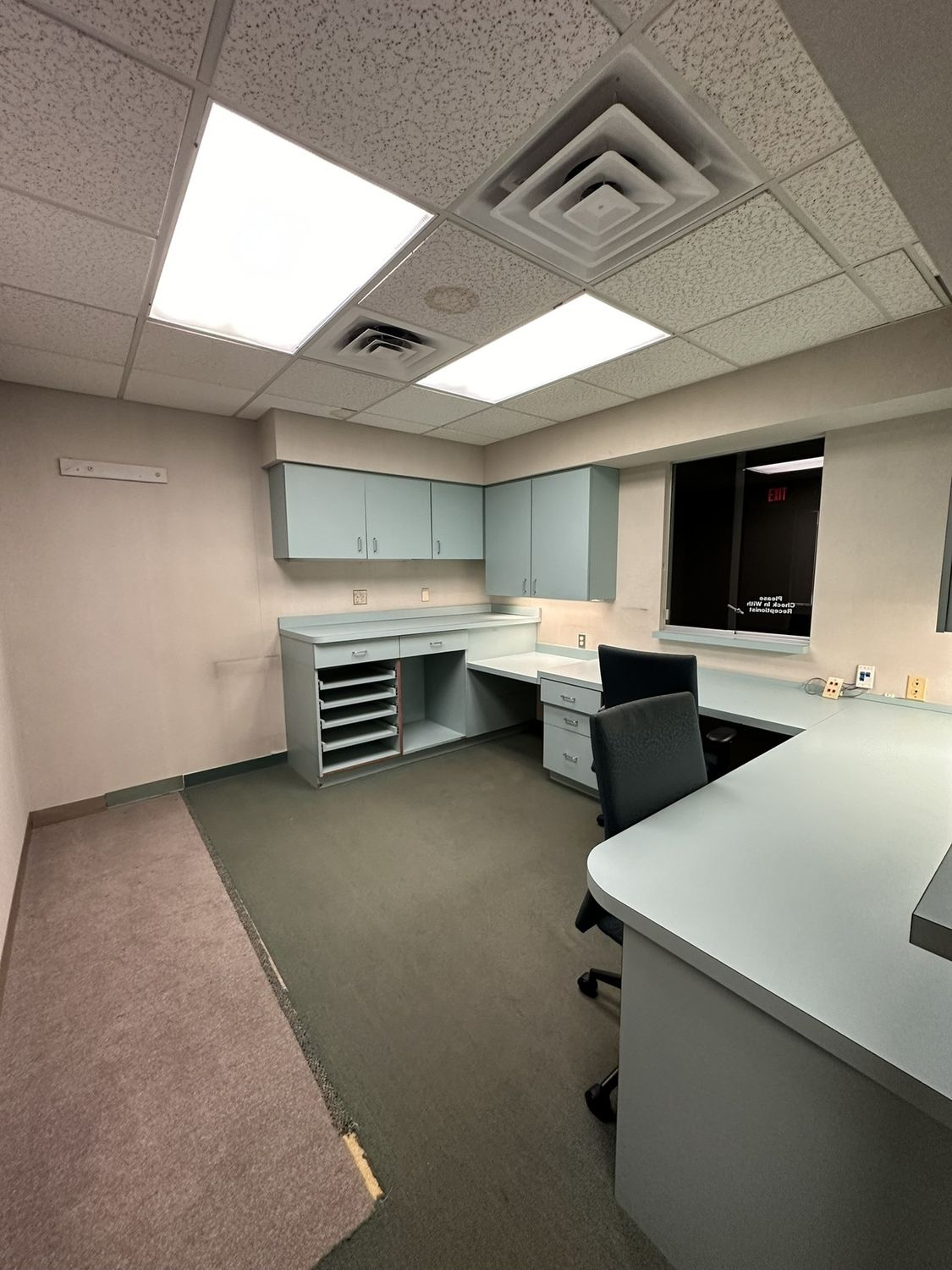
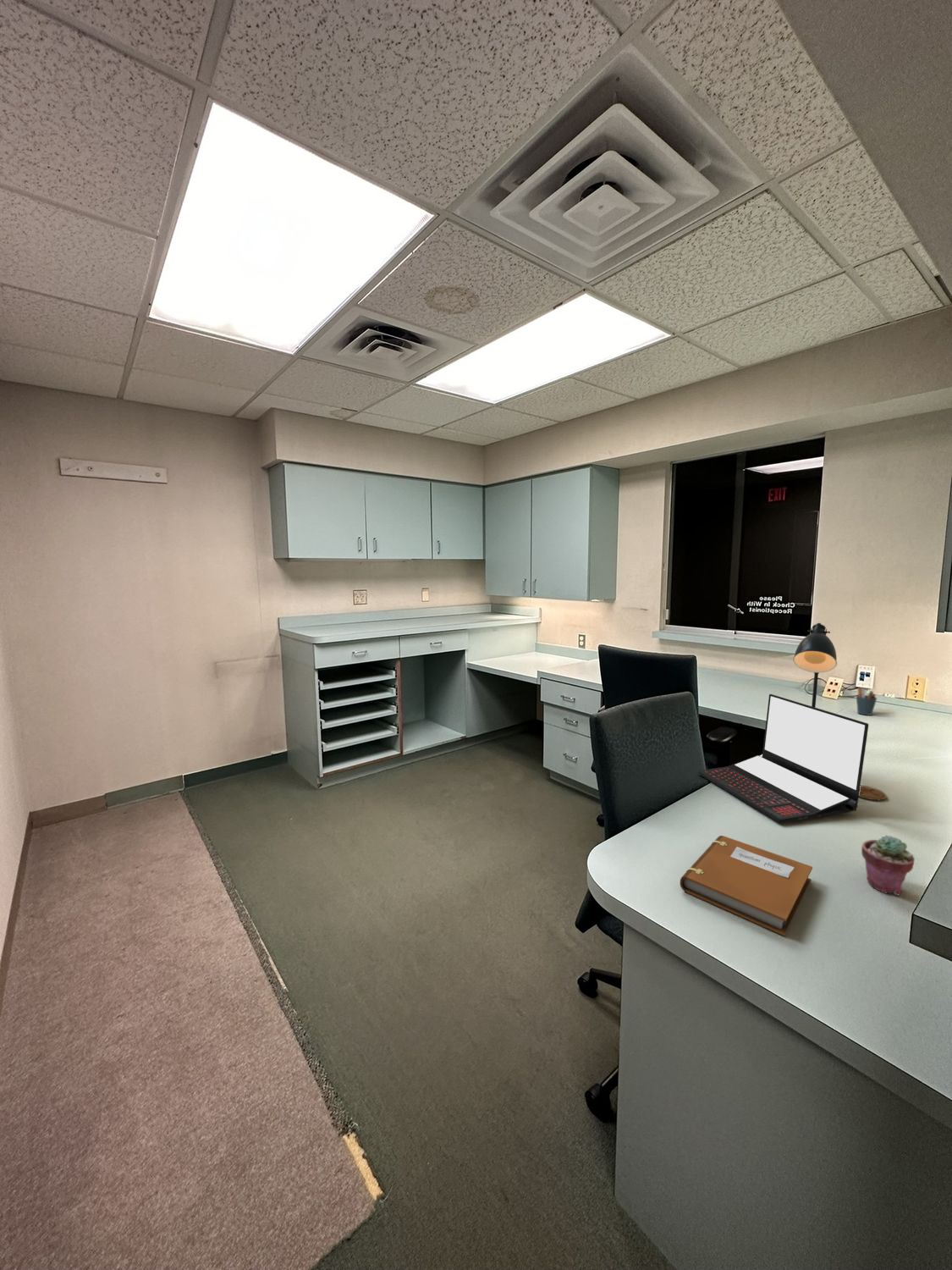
+ potted succulent (886, 861)
+ pen holder (866, 700)
+ notebook (747, 875)
+ laptop (774, 751)
+ coaster (866, 792)
+ desk lamp (813, 687)
